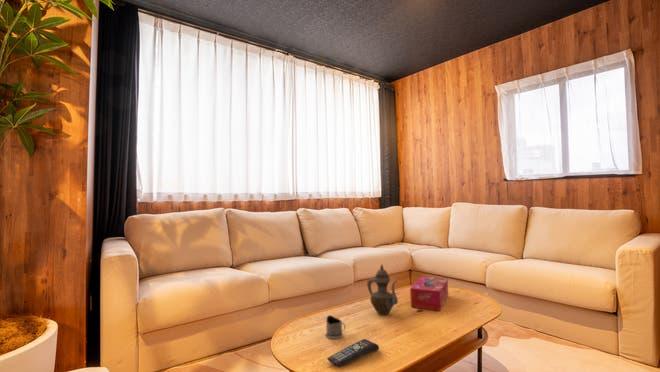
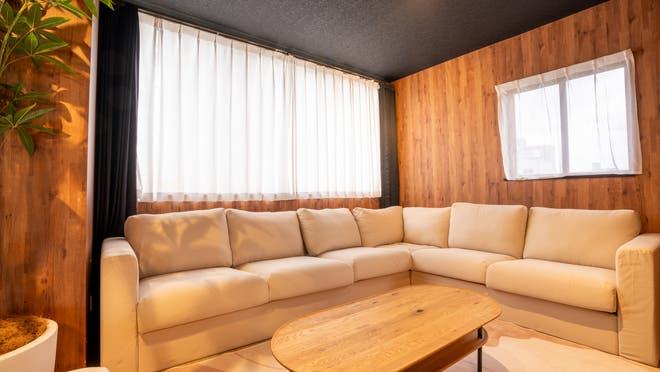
- tea glass holder (336, 327)
- remote control (354, 352)
- tissue box (430, 292)
- teapot (381, 288)
